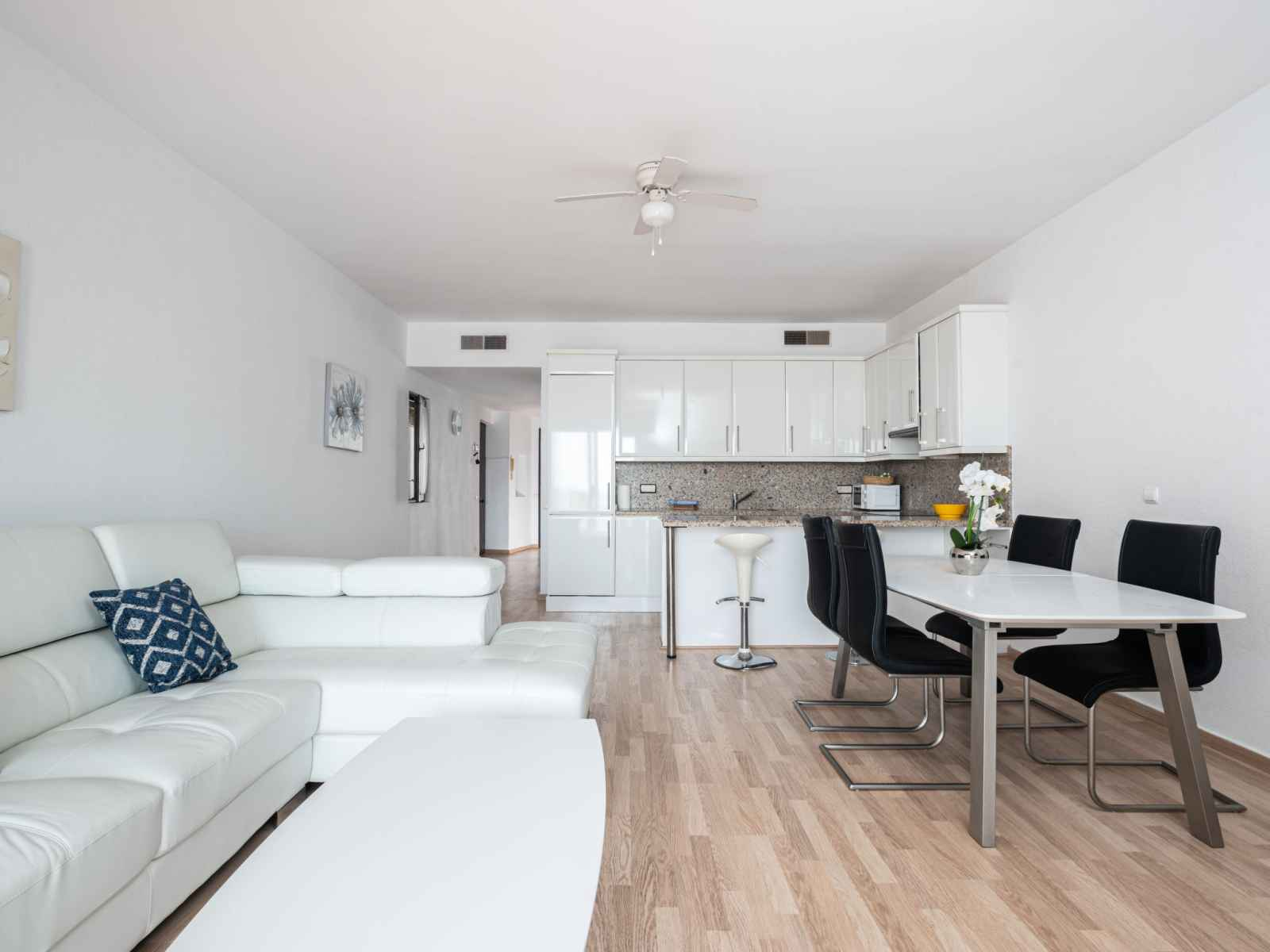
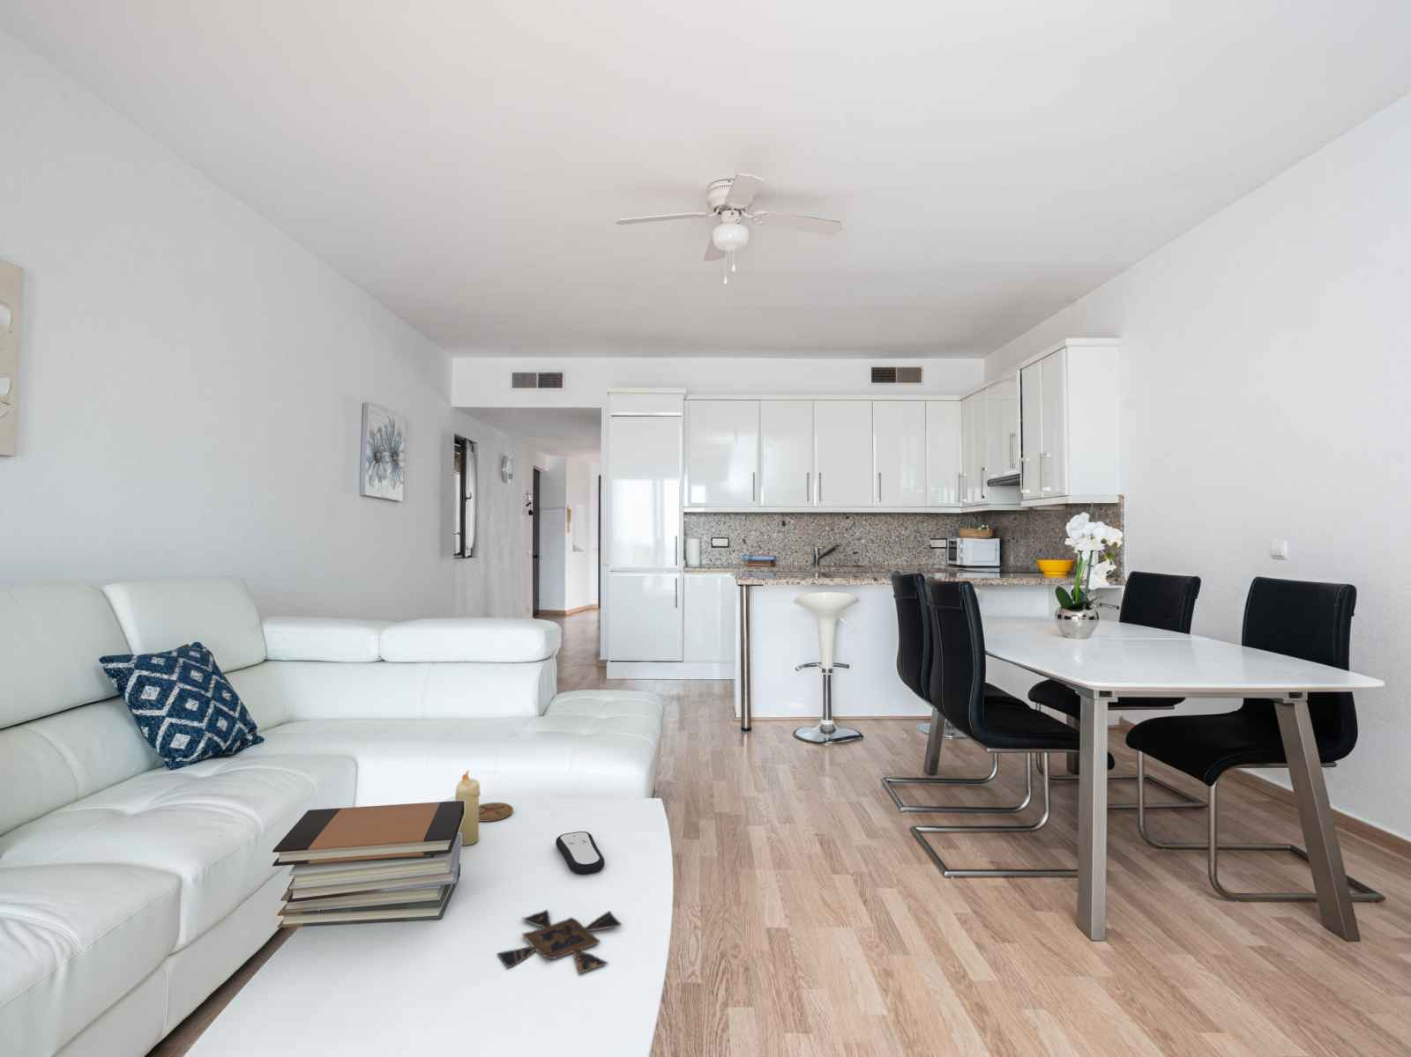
+ coaster (490, 812)
+ remote control (580, 852)
+ candle (468, 805)
+ rug (562, 938)
+ book stack (378, 862)
